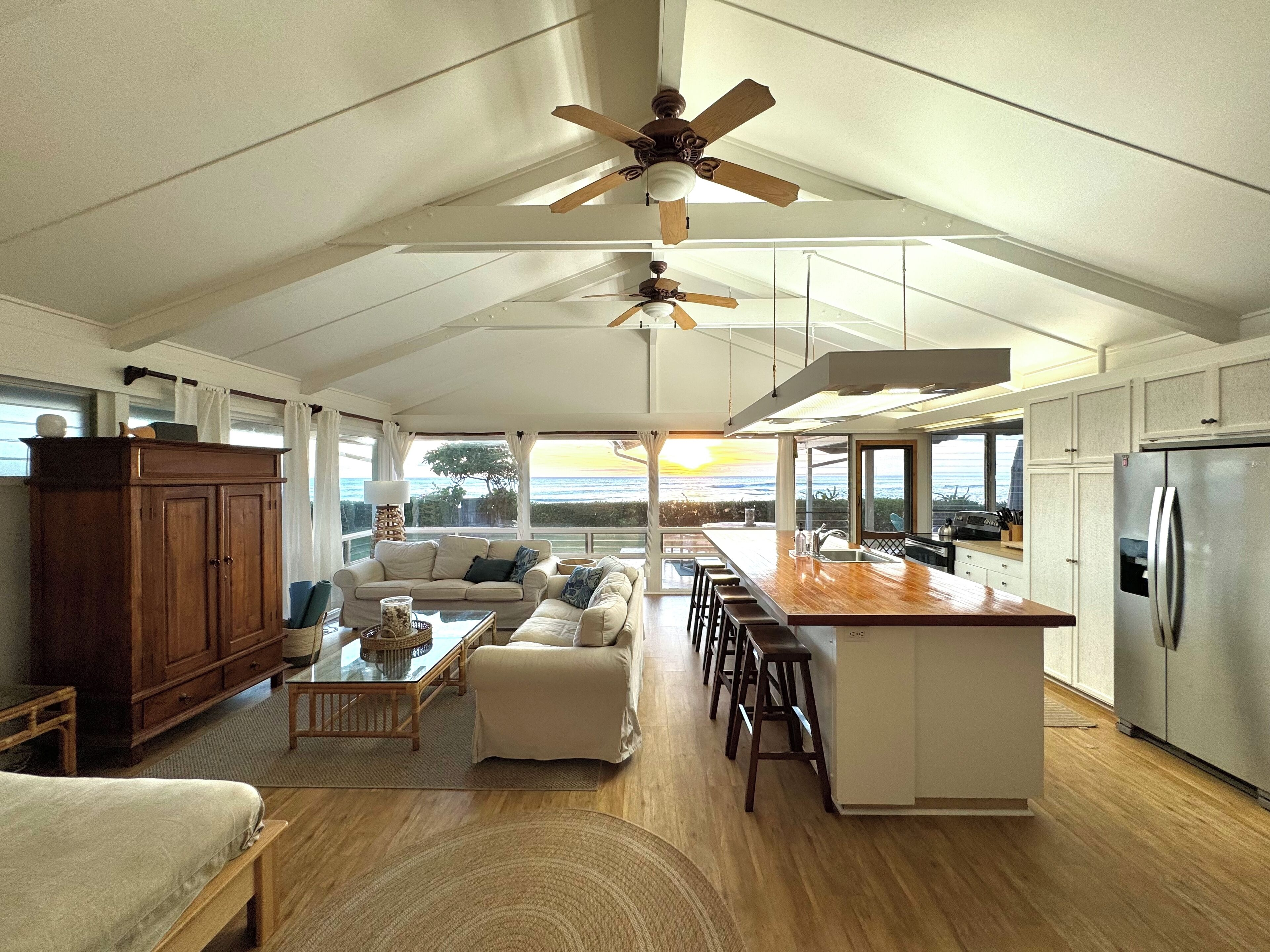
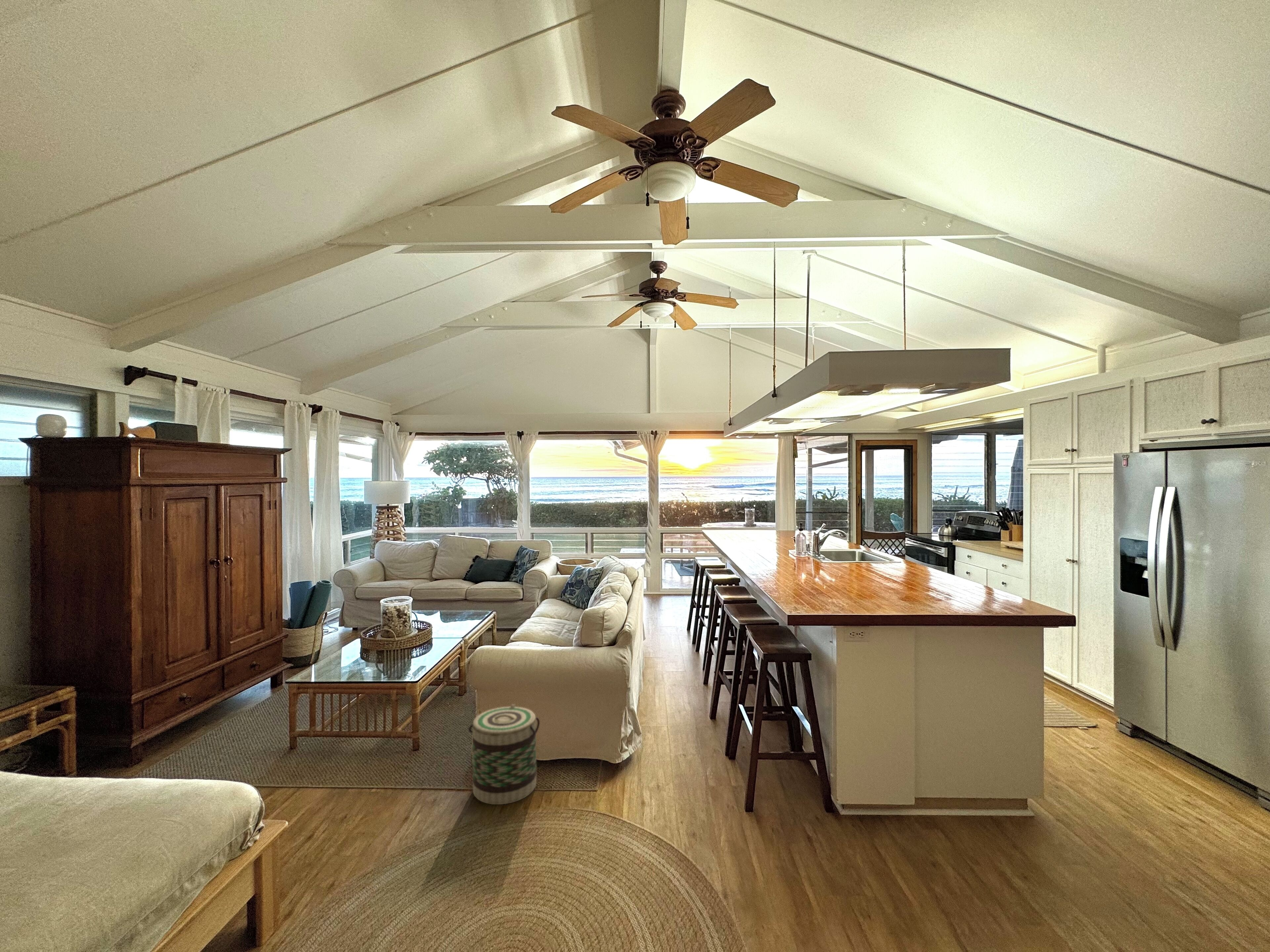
+ basket (505, 750)
